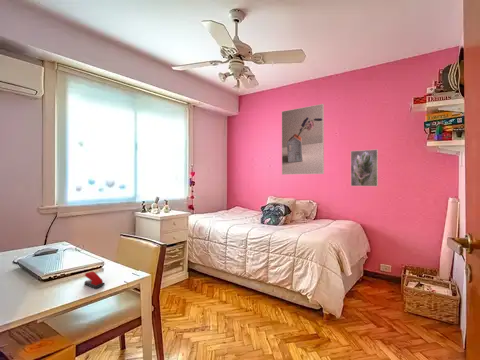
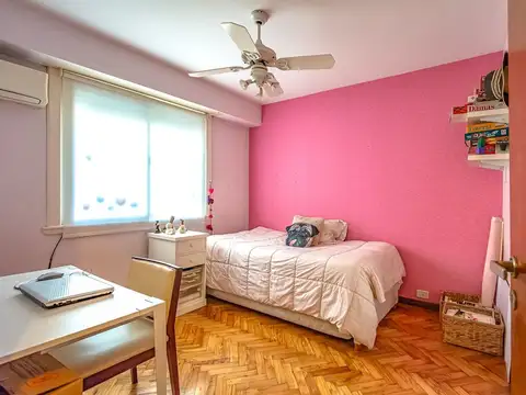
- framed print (363, 168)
- stapler (93, 278)
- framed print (301, 141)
